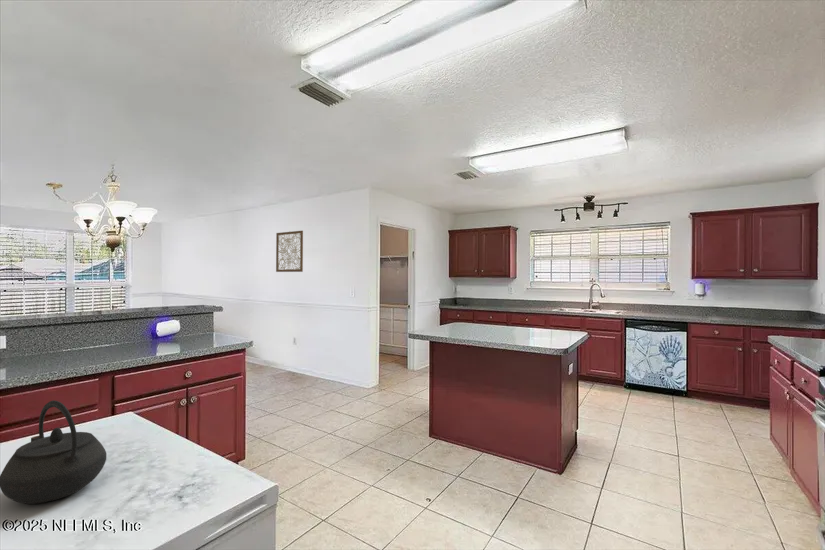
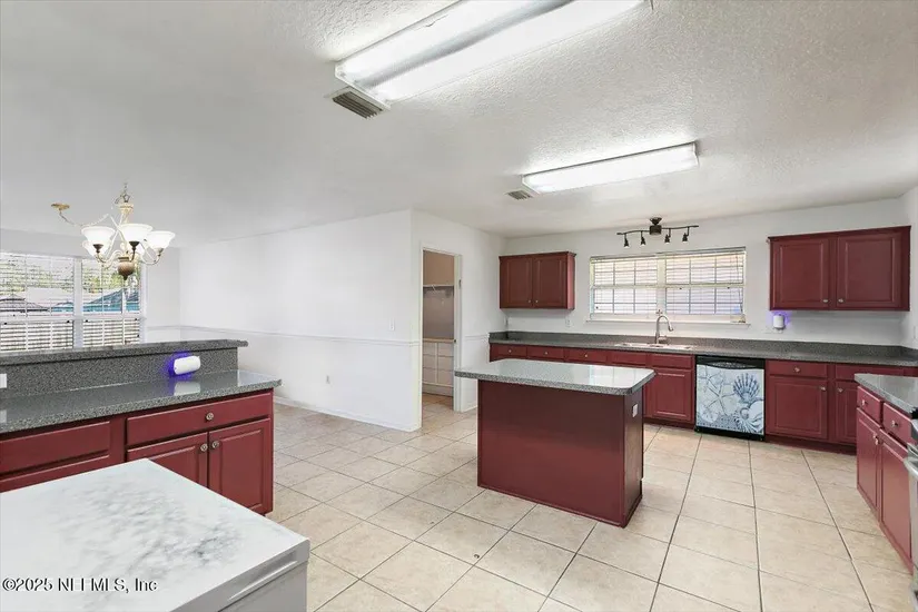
- wall art (290, 251)
- kettle (53, 444)
